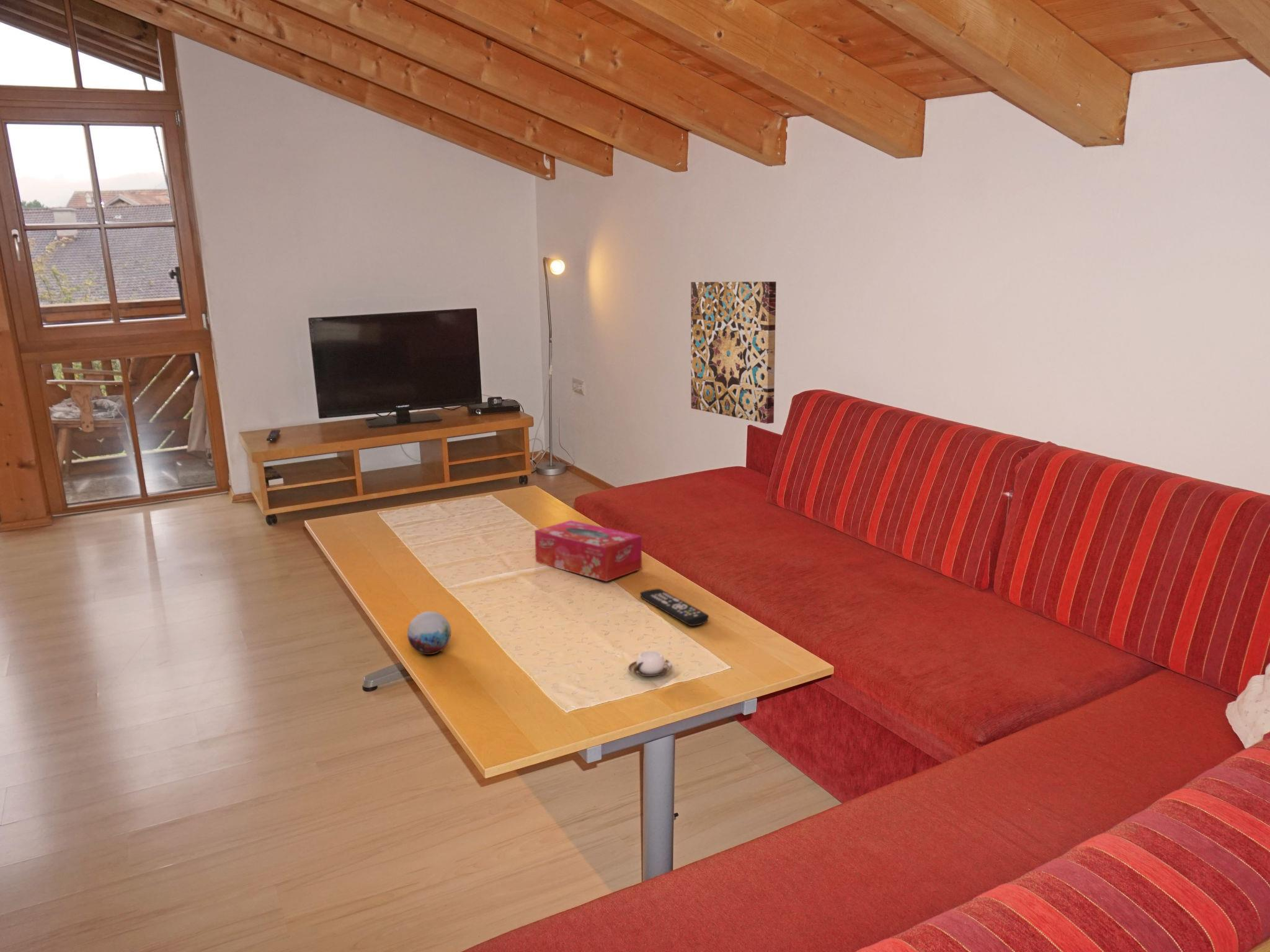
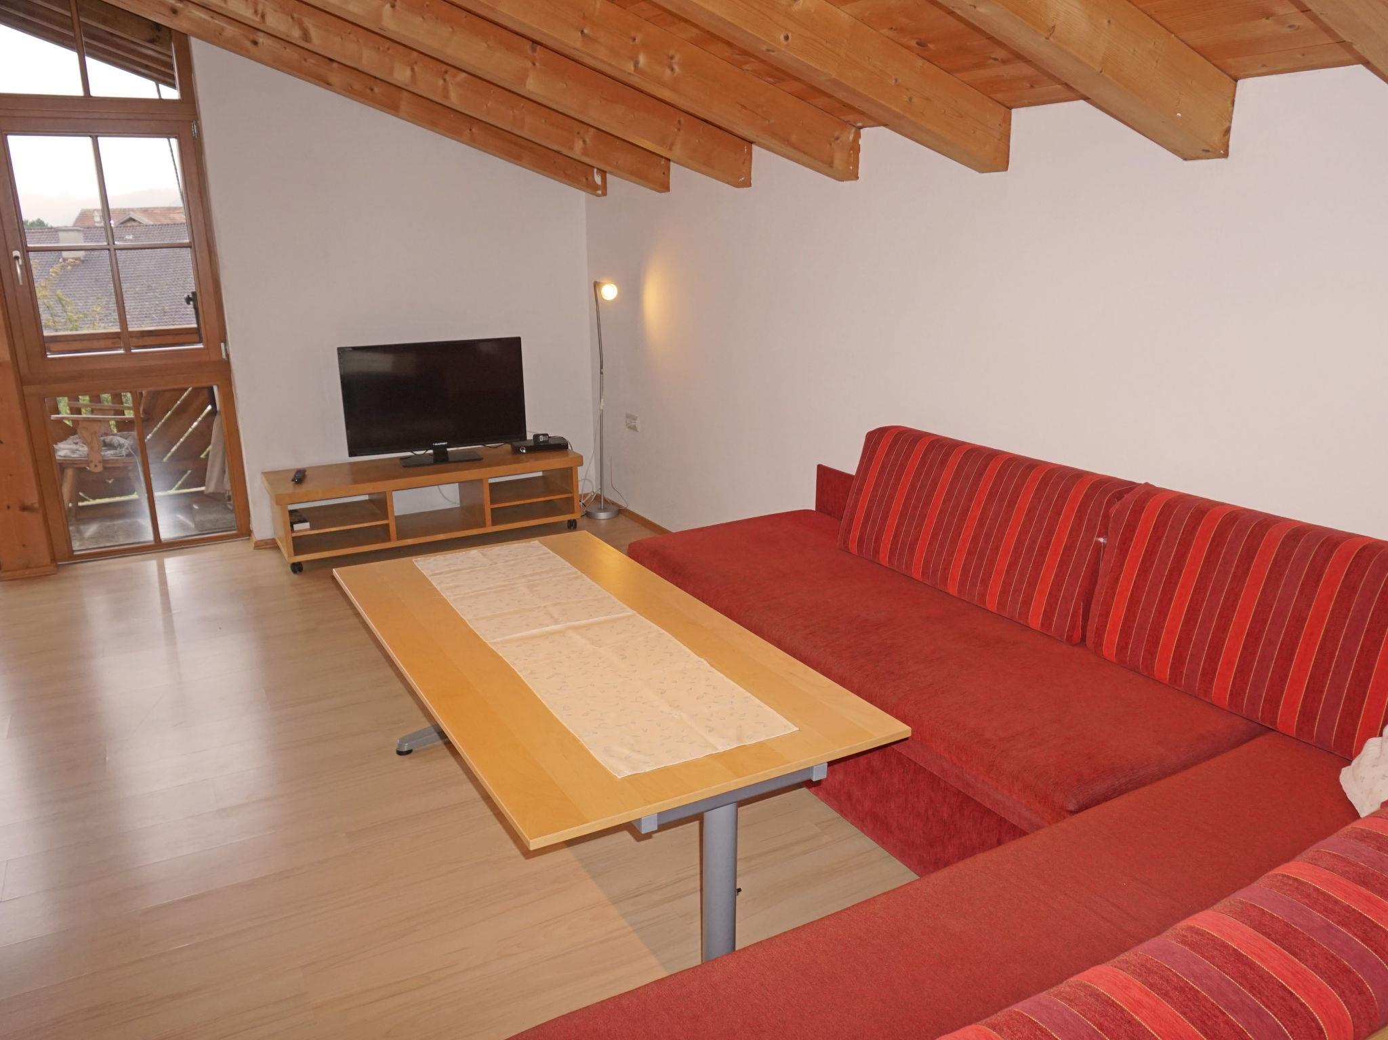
- wall art (730, 349)
- tissue box (587, 549)
- remote control (673, 606)
- decorative orb (429, 633)
- cup (651, 664)
